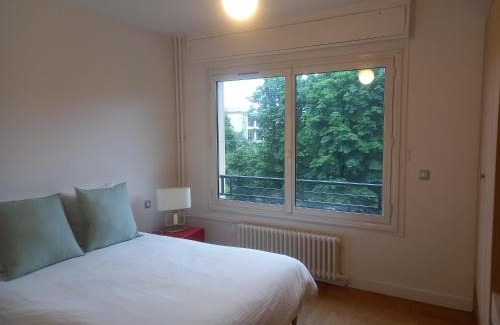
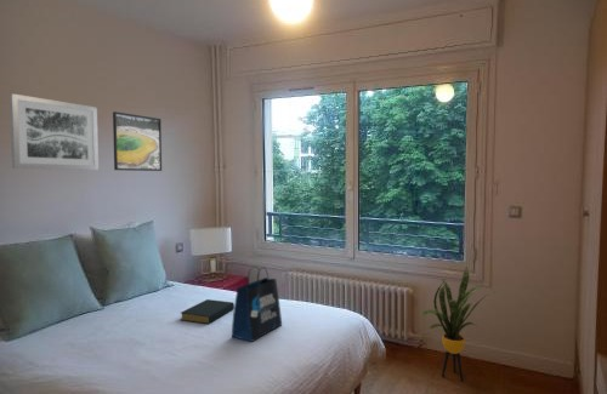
+ wall art (57, 135)
+ house plant (459, 325)
+ hardback book (208, 310)
+ tote bag (257, 298)
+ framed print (138, 143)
